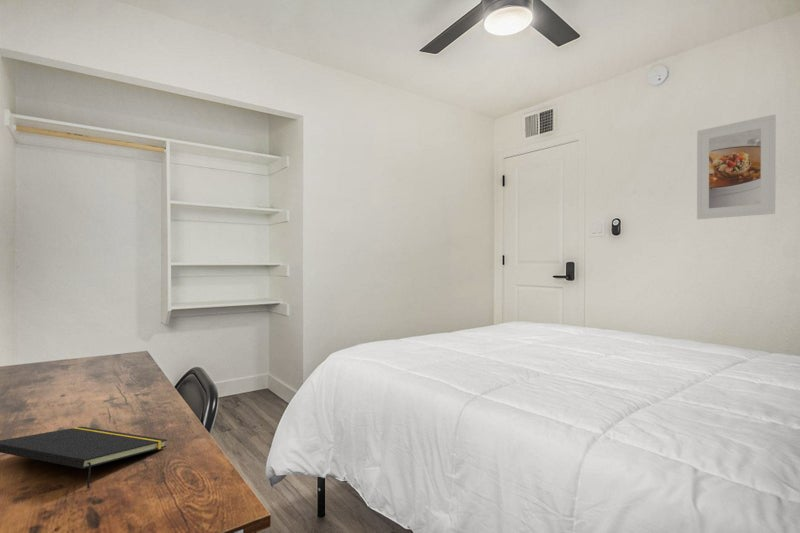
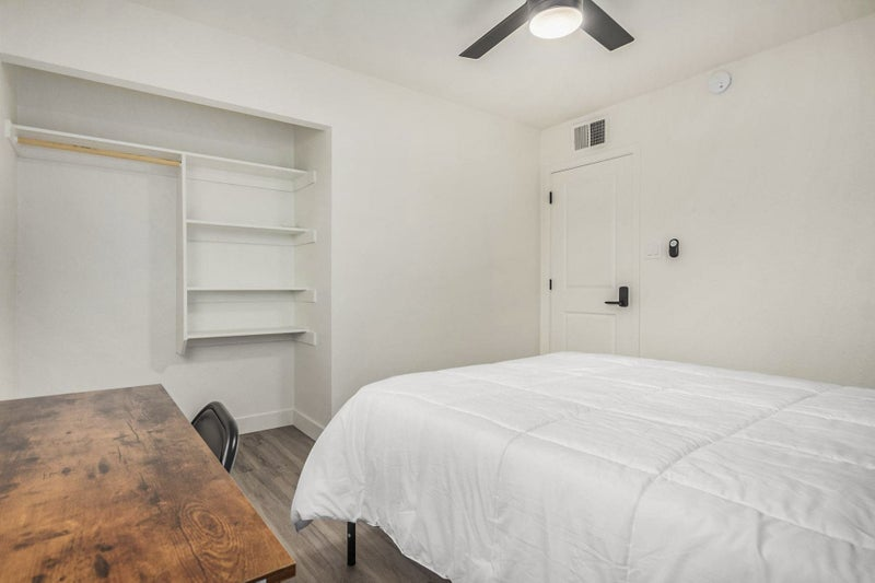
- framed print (734, 170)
- notepad (82, 444)
